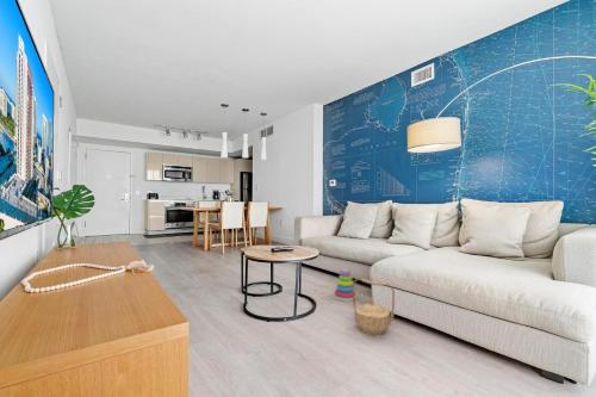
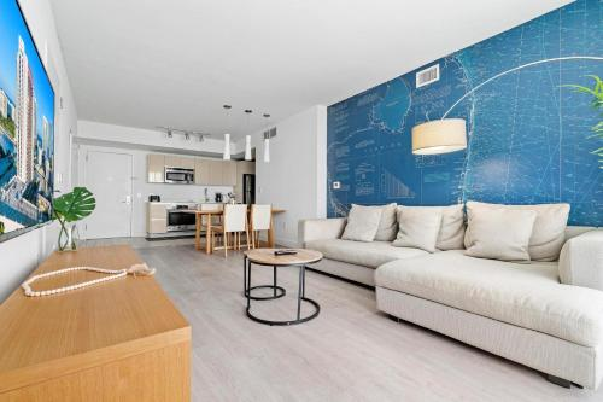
- basket (372, 305)
- stacking toy (344, 284)
